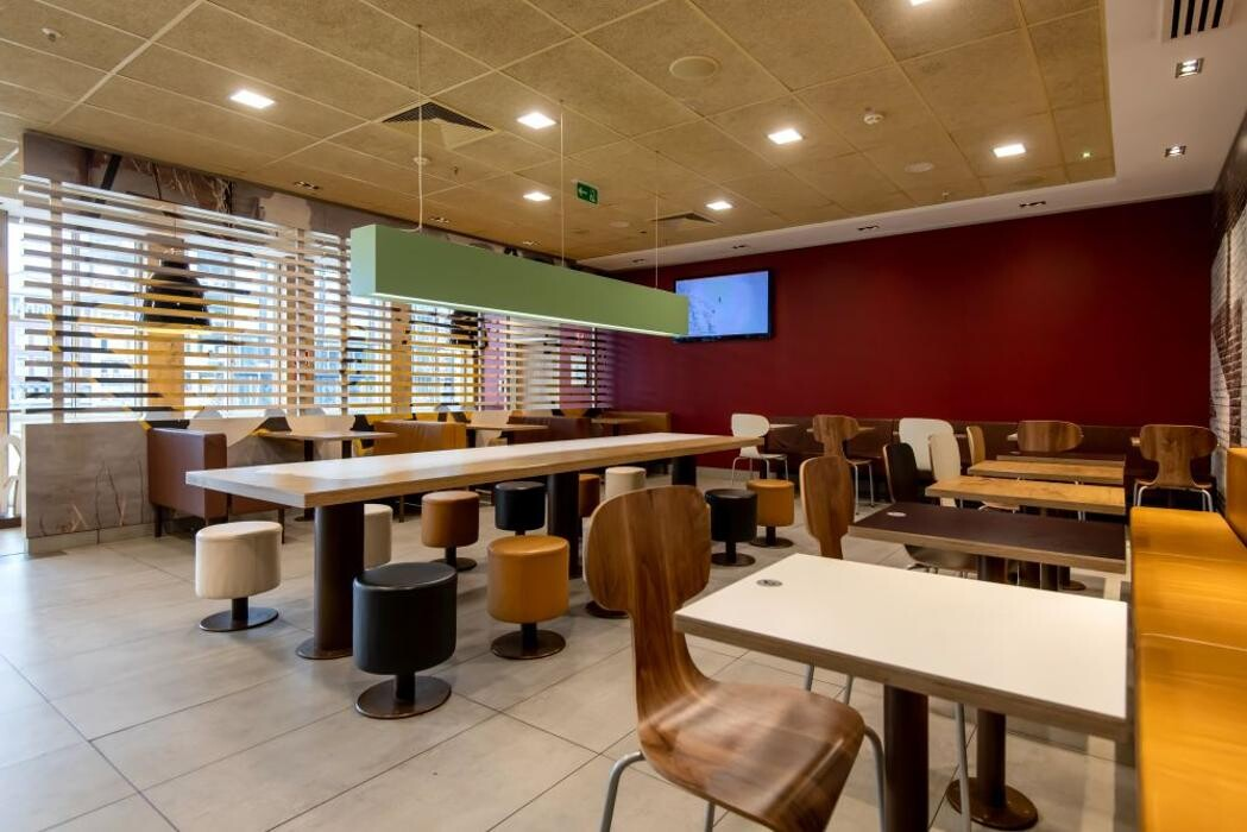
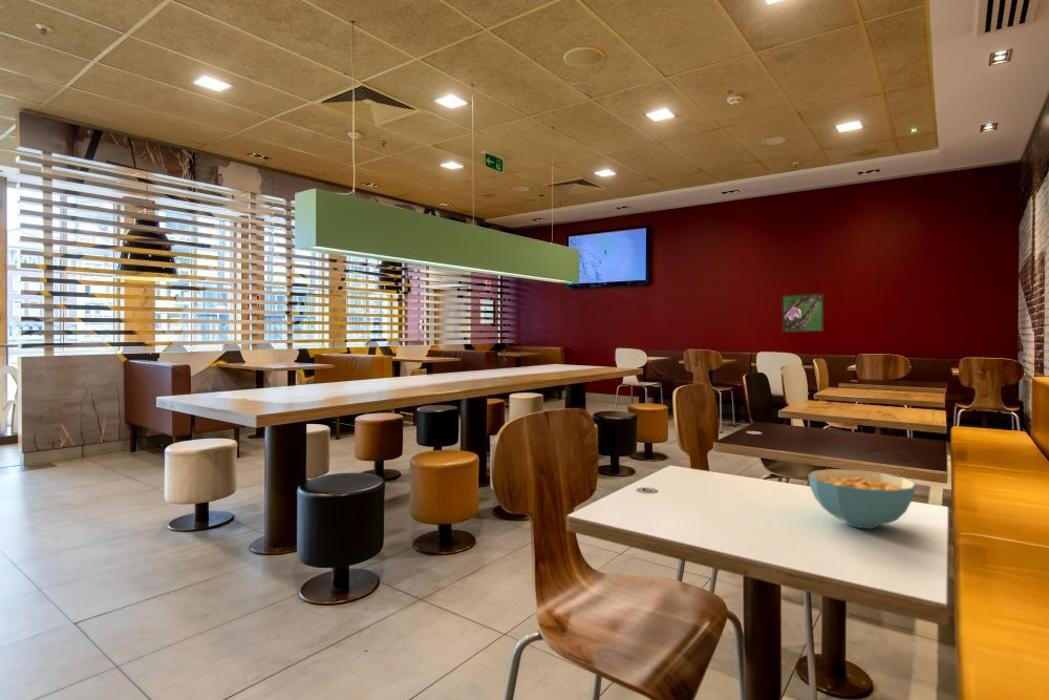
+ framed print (802, 313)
+ cereal bowl (860, 501)
